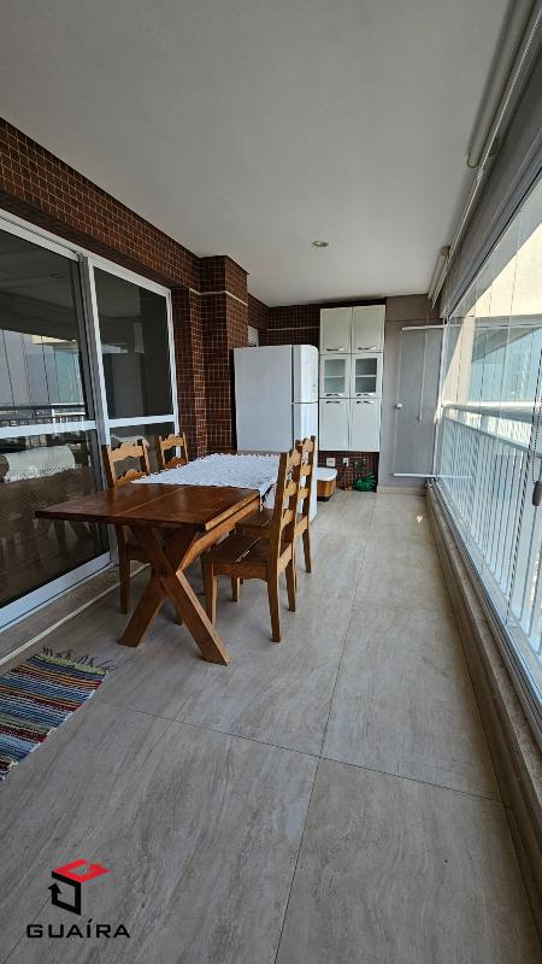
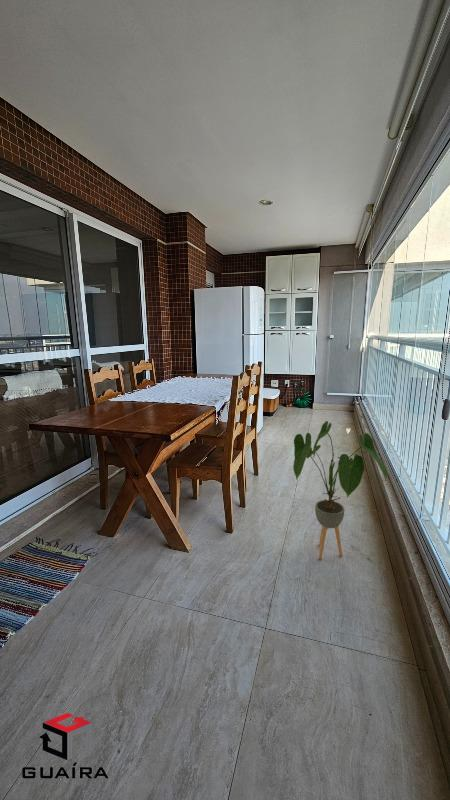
+ house plant (336, 496)
